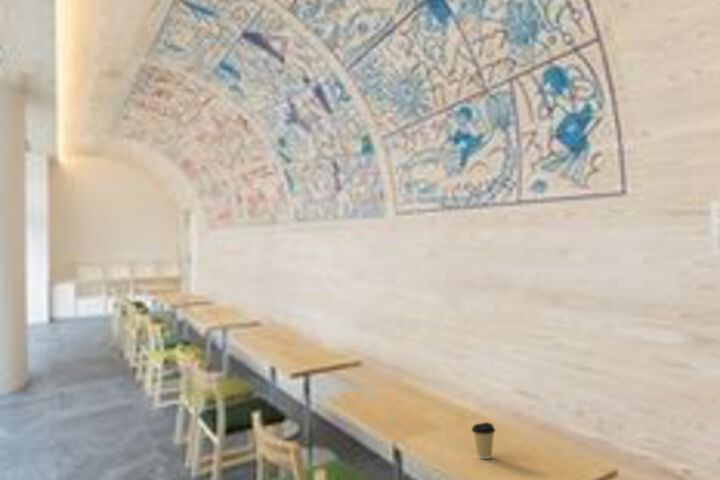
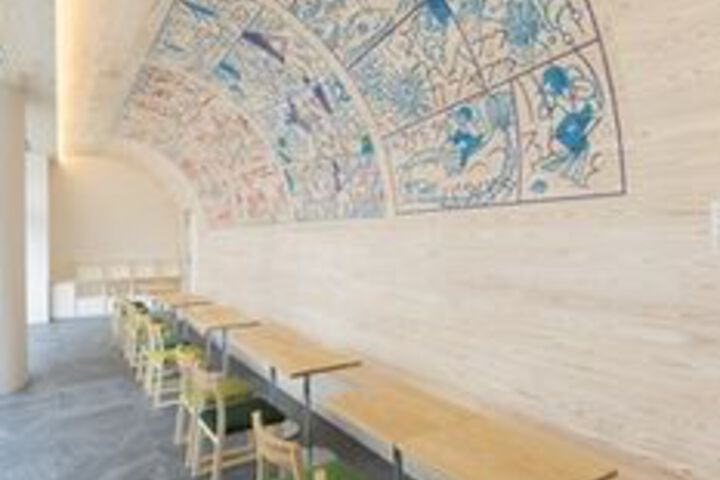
- coffee cup (483, 440)
